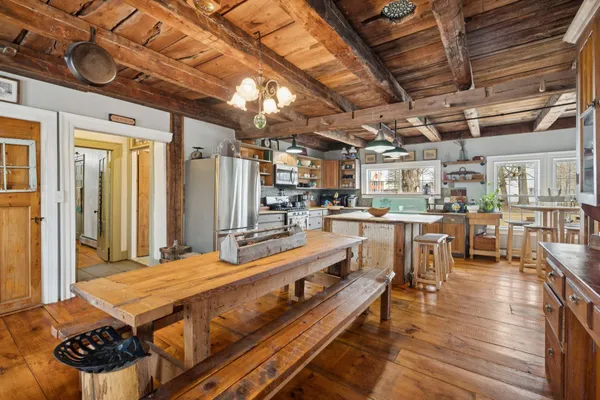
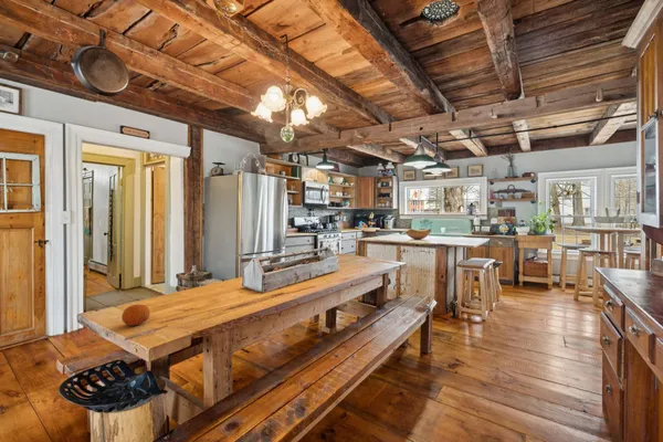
+ fruit (136, 314)
